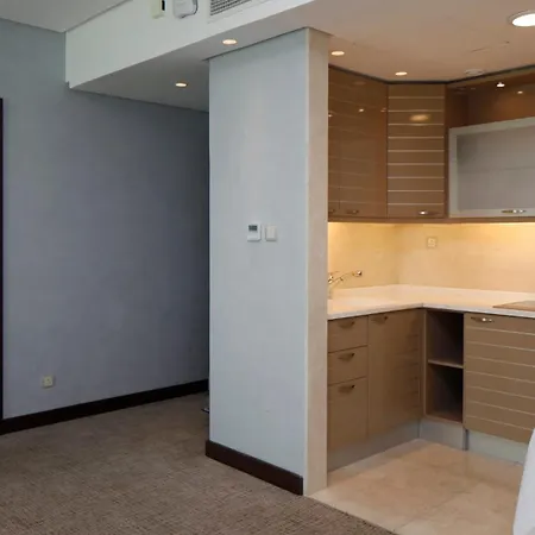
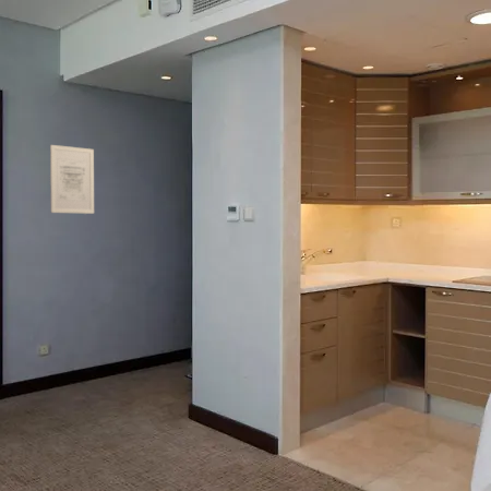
+ wall art (72, 180)
